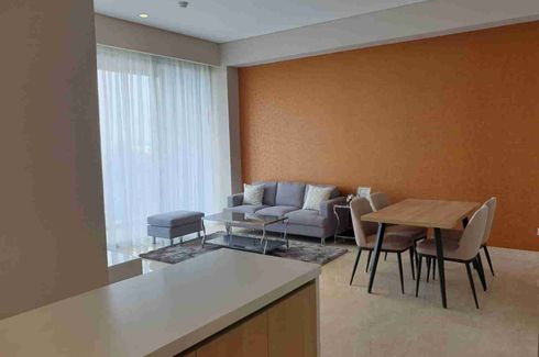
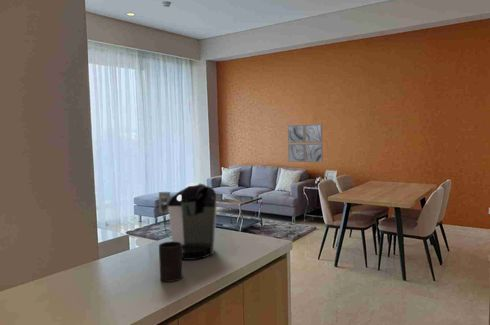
+ wall art (304, 142)
+ cup (170, 261)
+ coffee maker (182, 217)
